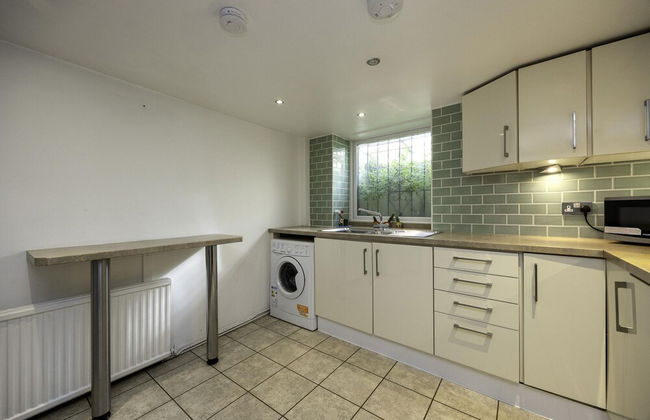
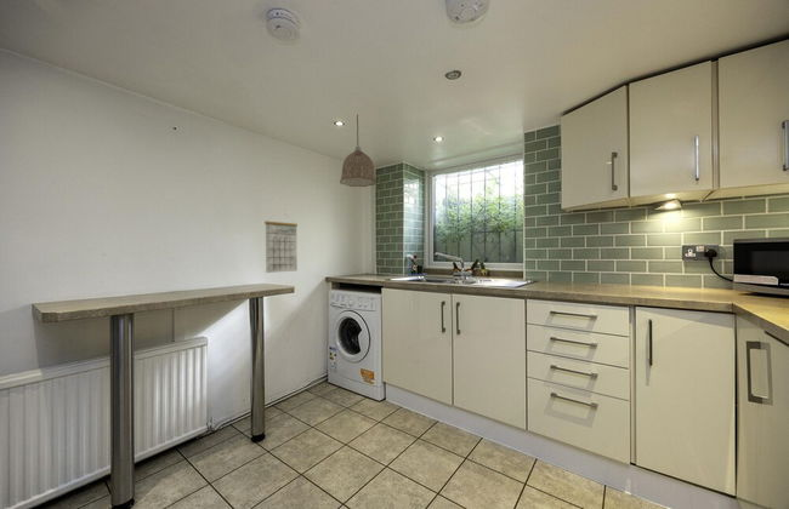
+ pendant lamp (357, 148)
+ calendar (282, 241)
